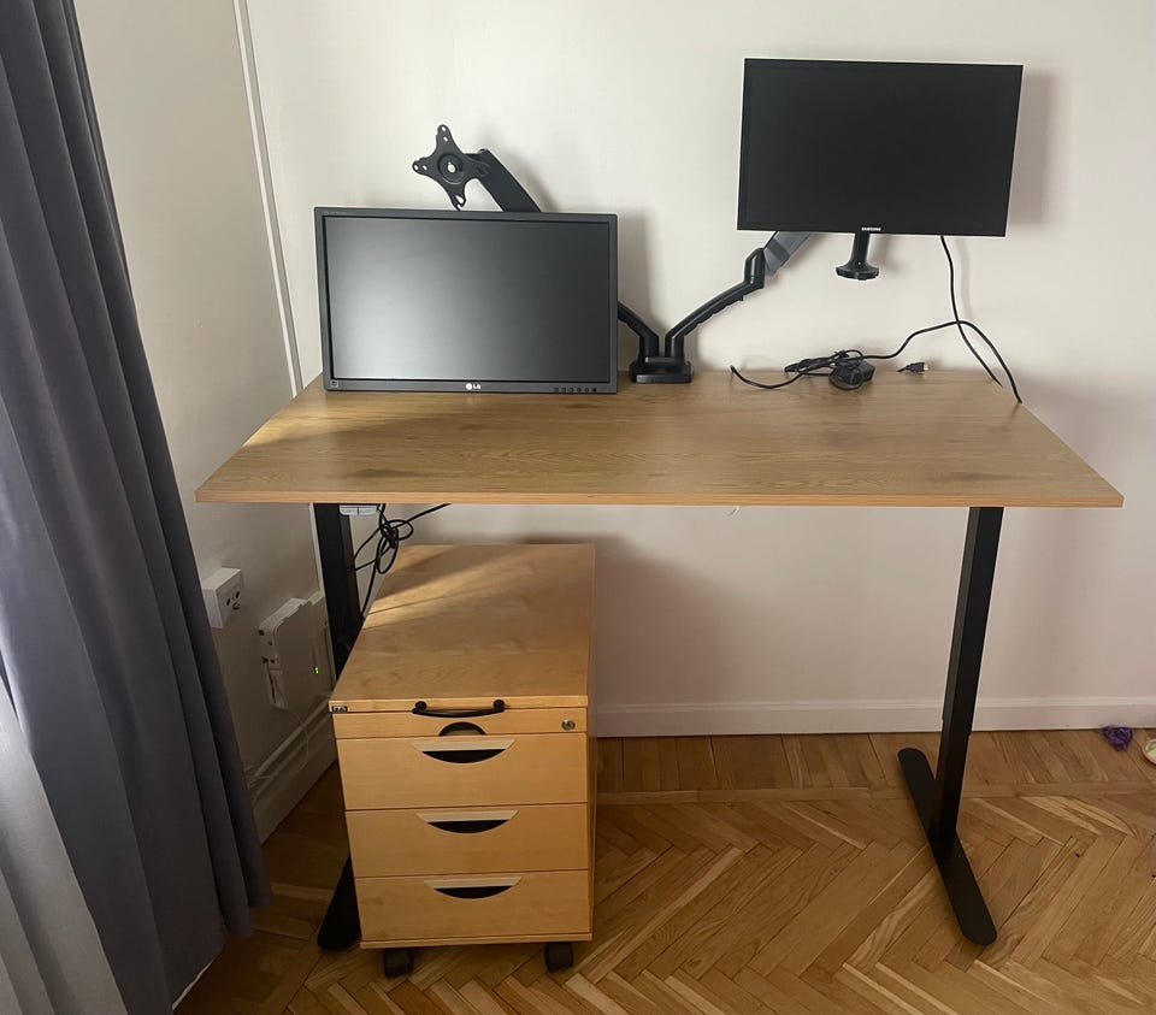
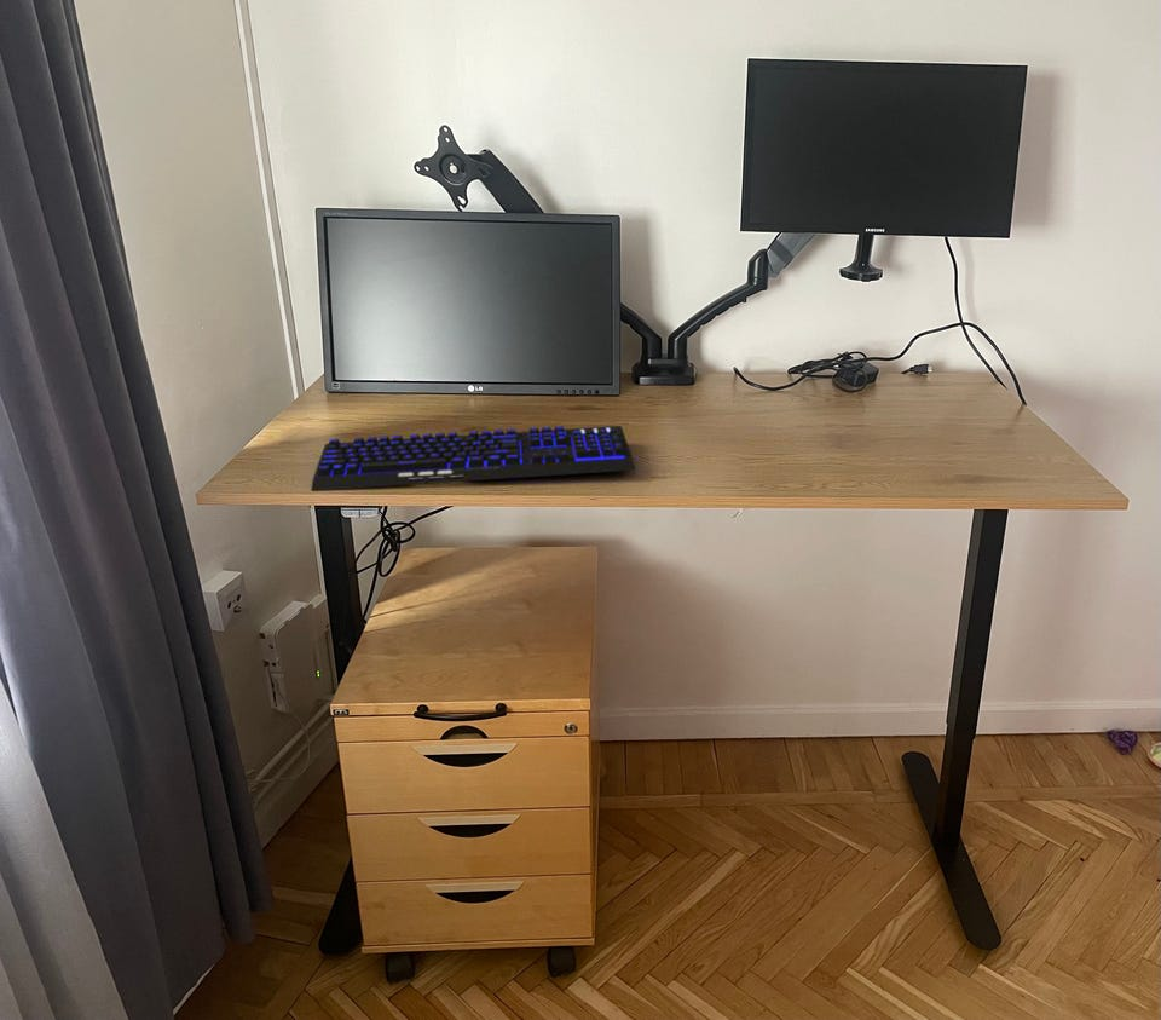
+ keyboard (474, 455)
